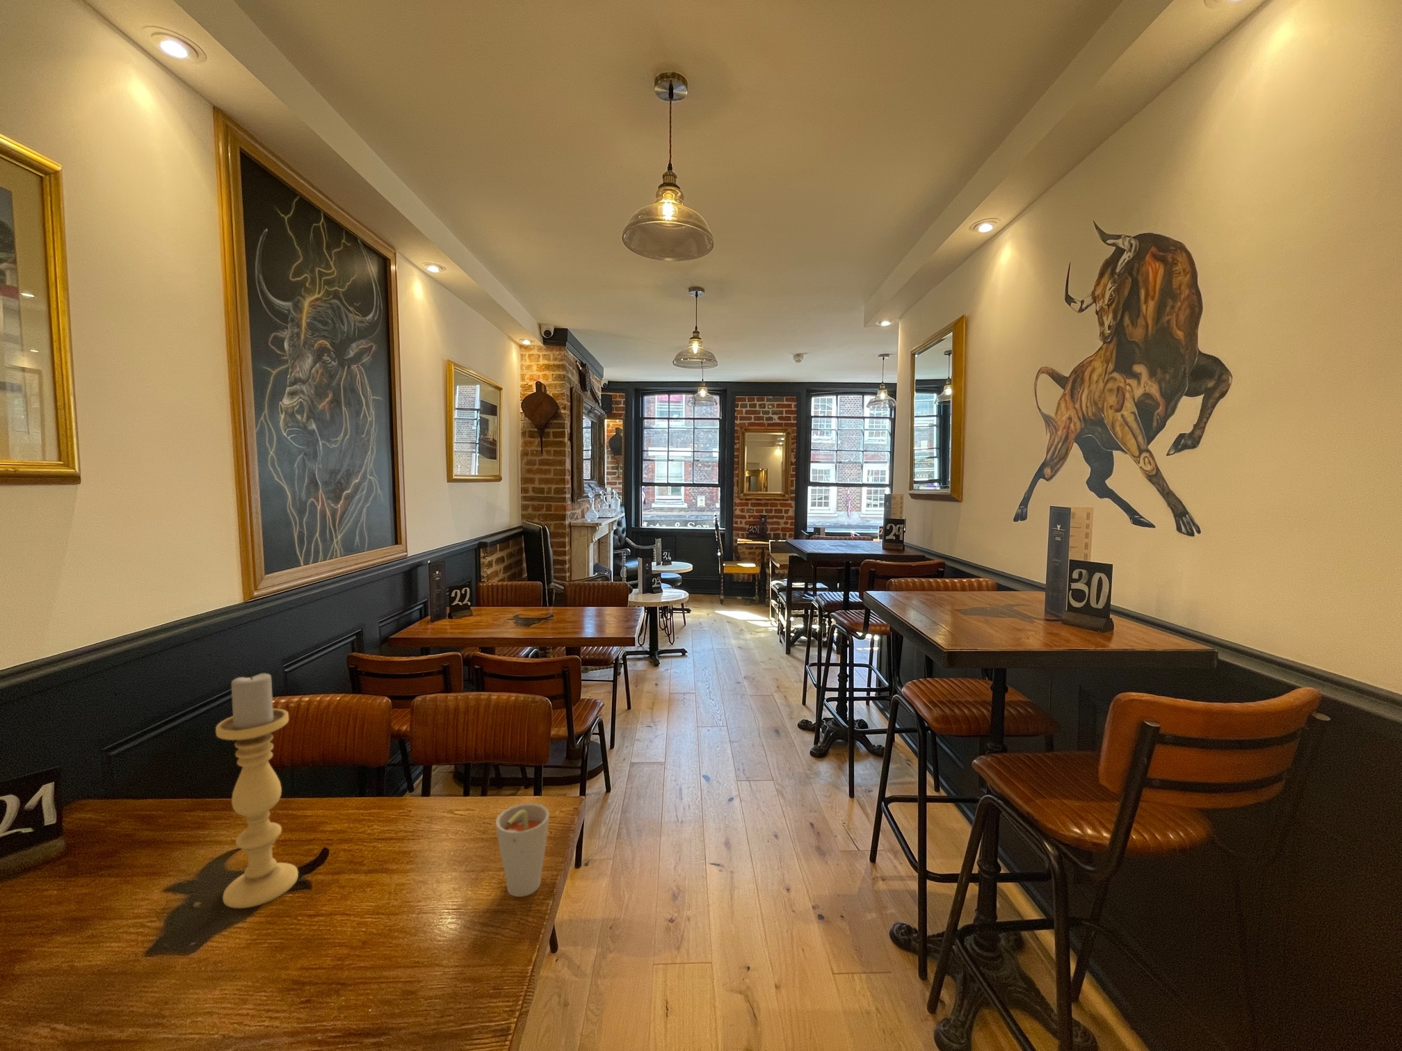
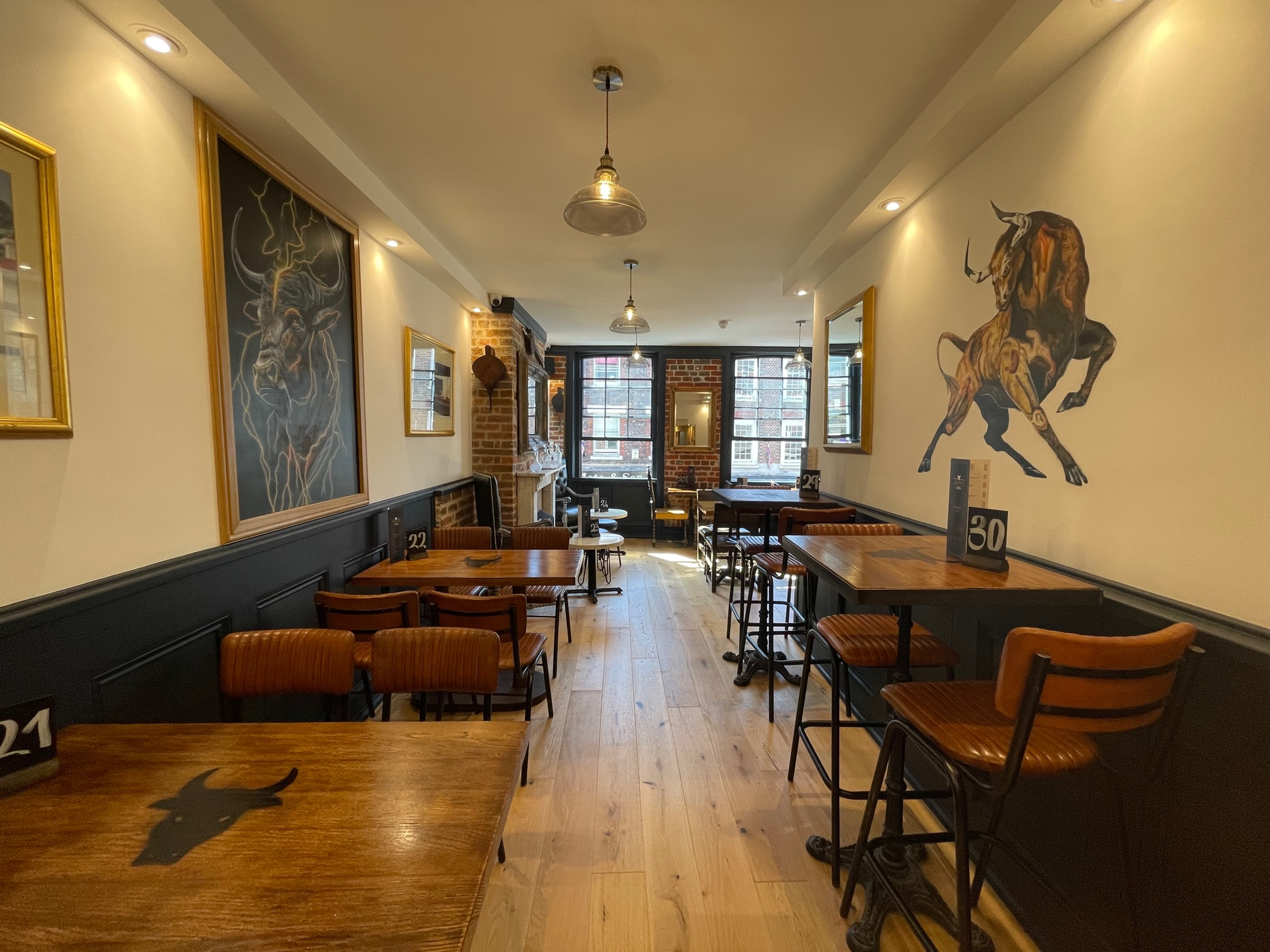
- candle holder (256, 782)
- cup (519, 846)
